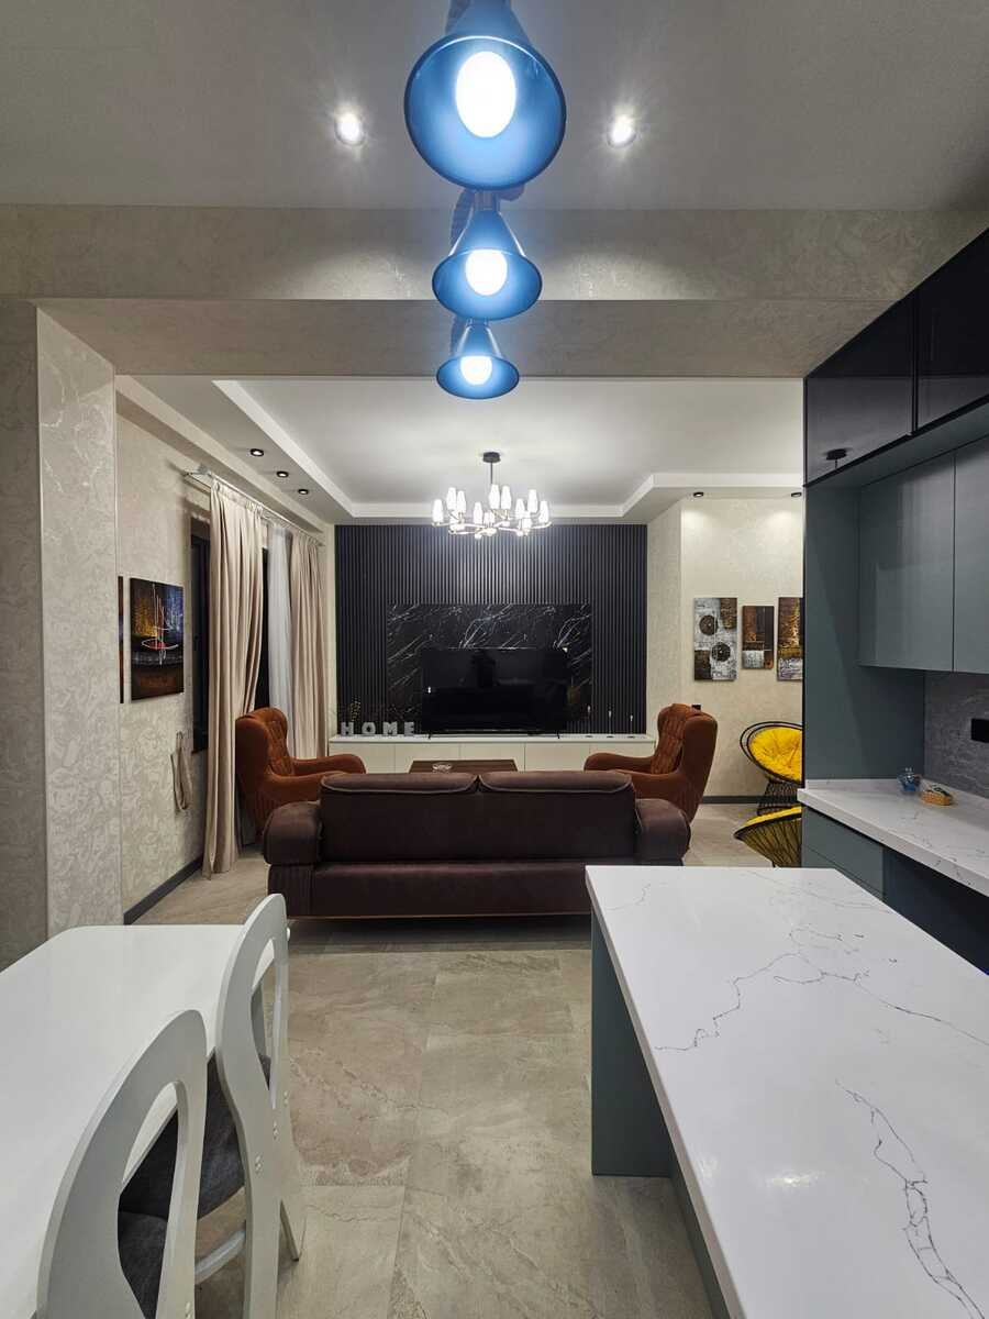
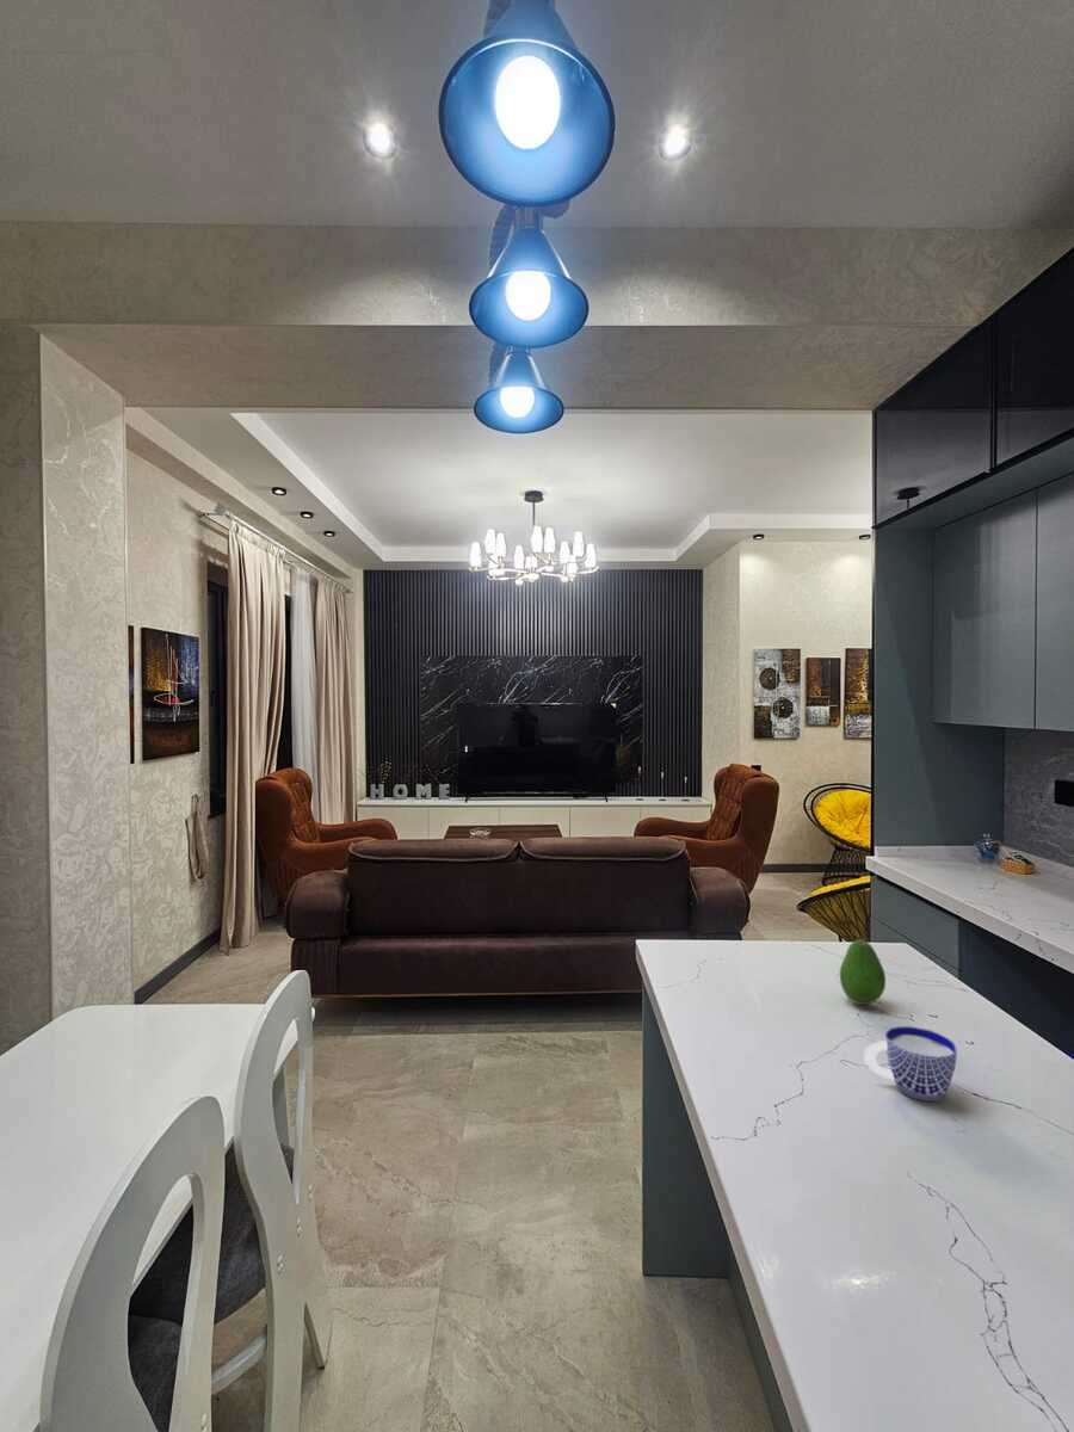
+ fruit (862, 971)
+ cup (908, 1063)
